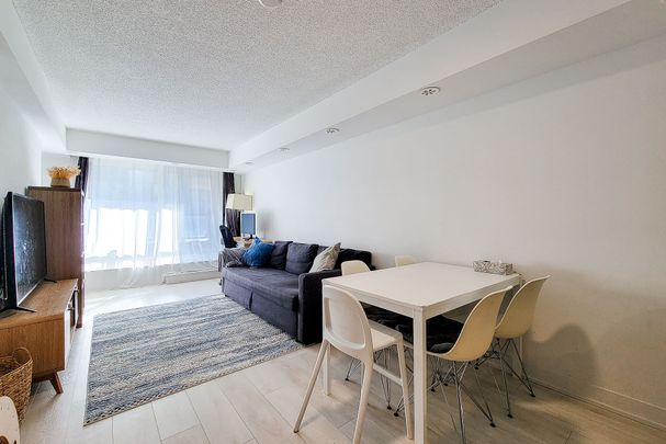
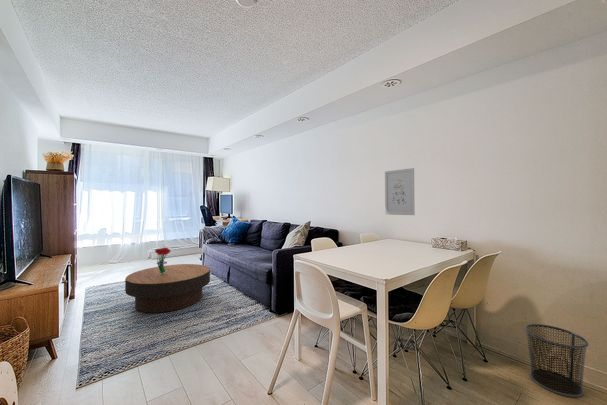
+ wall art (399, 192)
+ coffee table (170, 286)
+ bouquet (162, 260)
+ waste bin (555, 358)
